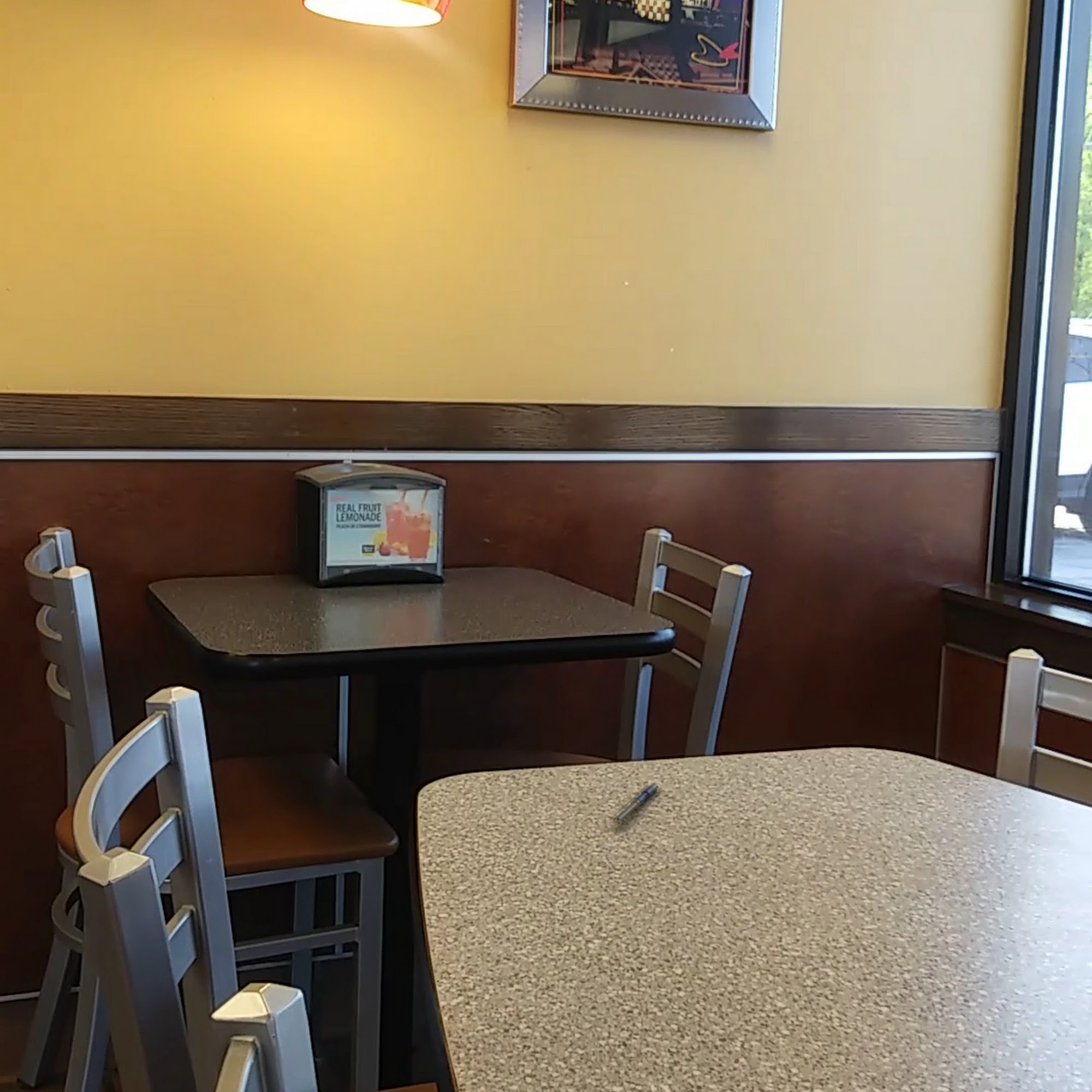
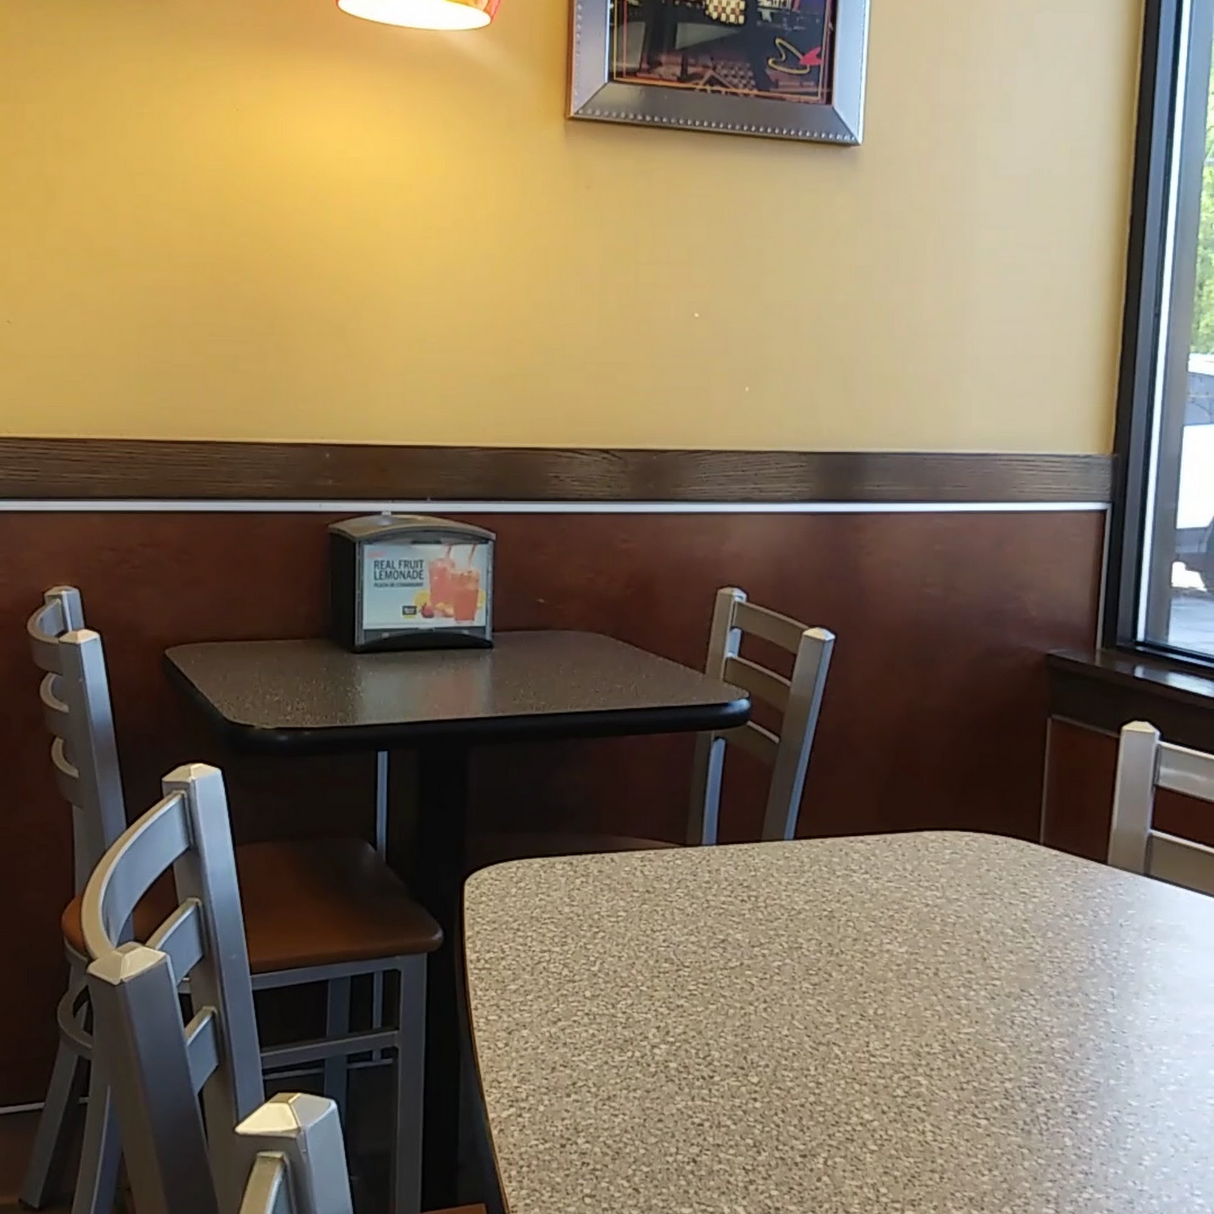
- pen (636, 802)
